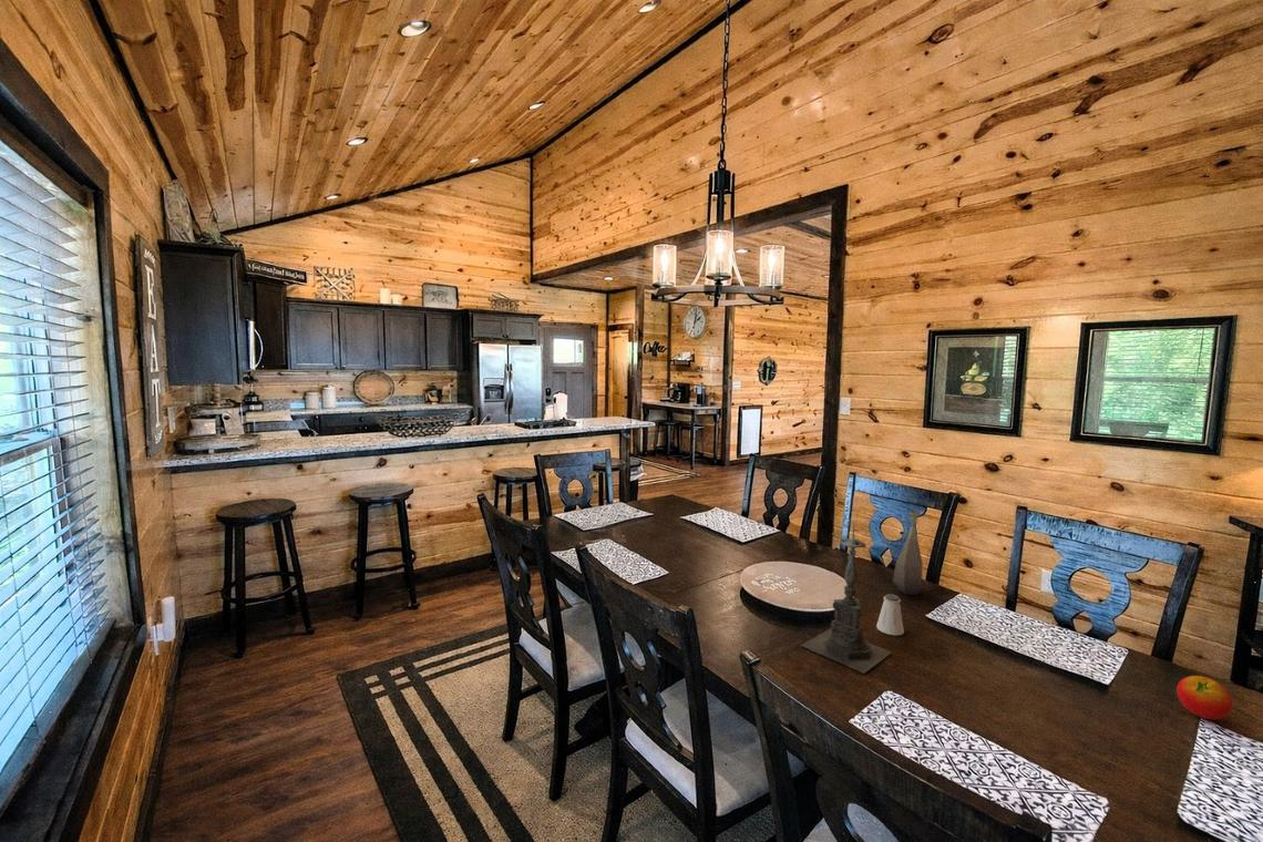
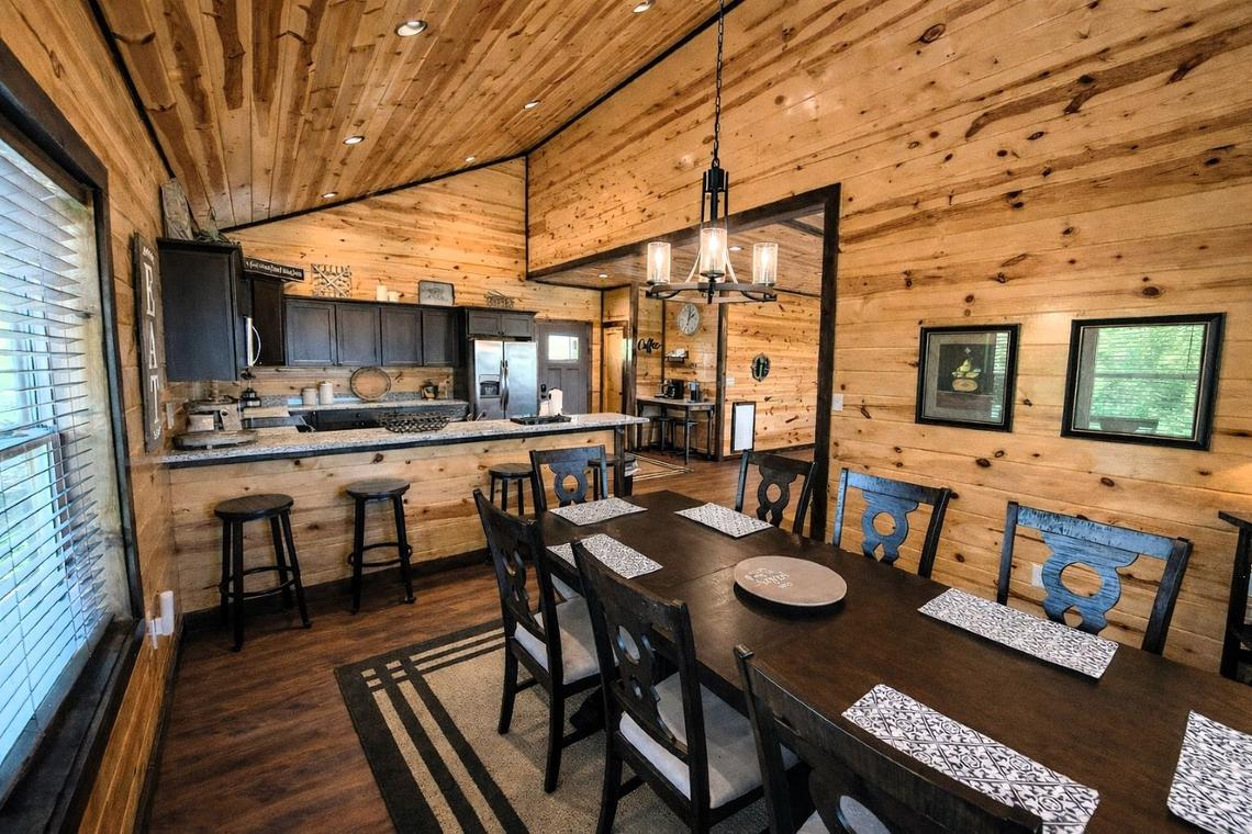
- apple (1203, 697)
- bottle (911, 552)
- saltshaker (891, 613)
- candle holder (849, 586)
